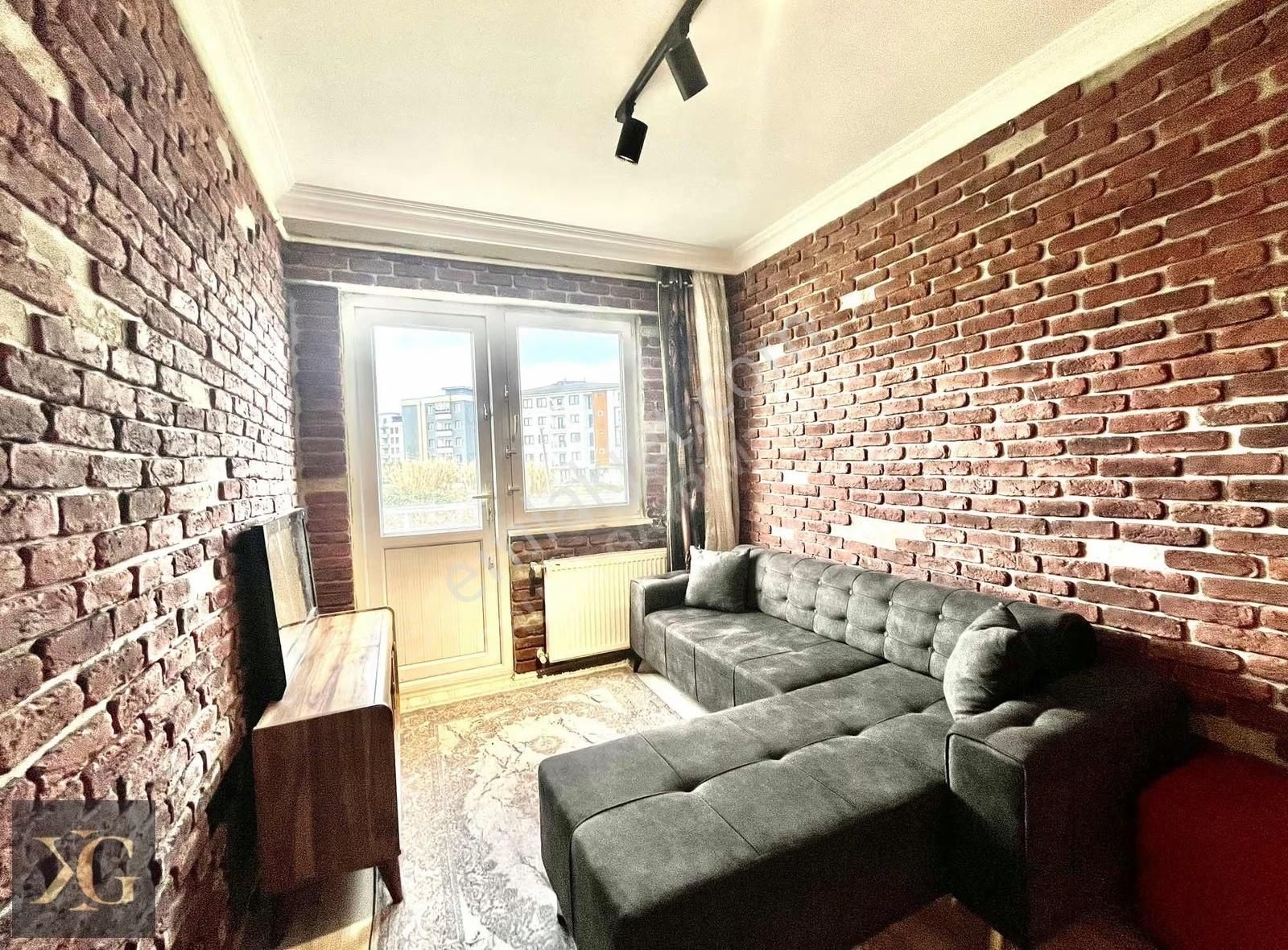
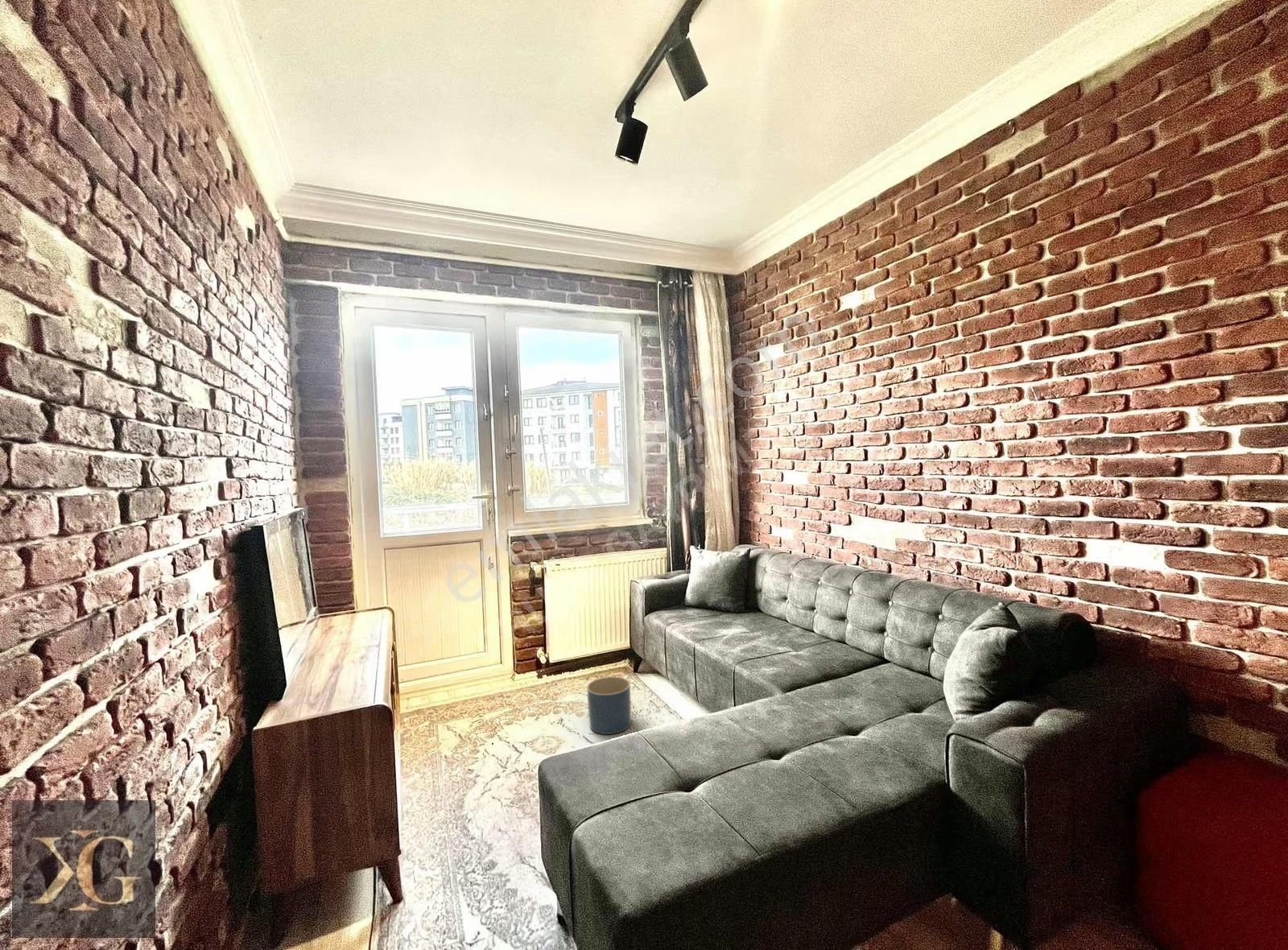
+ planter (609, 704)
